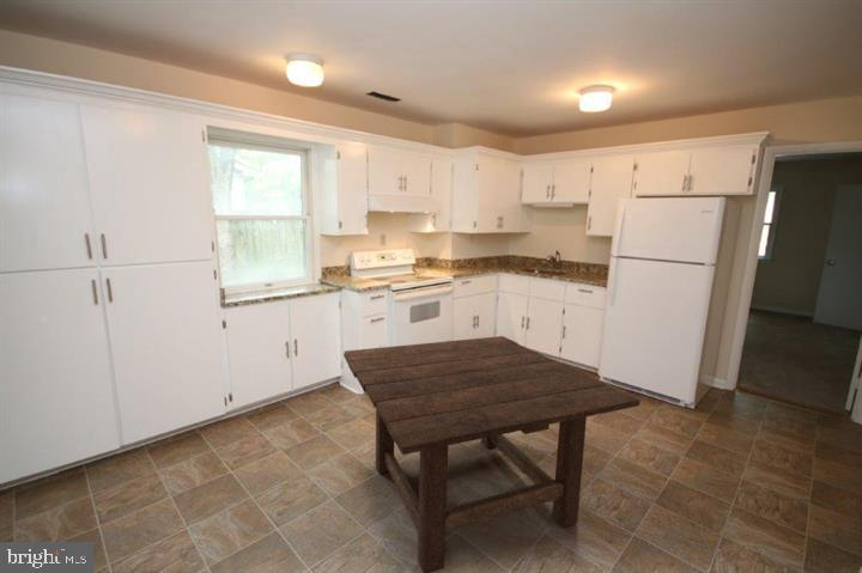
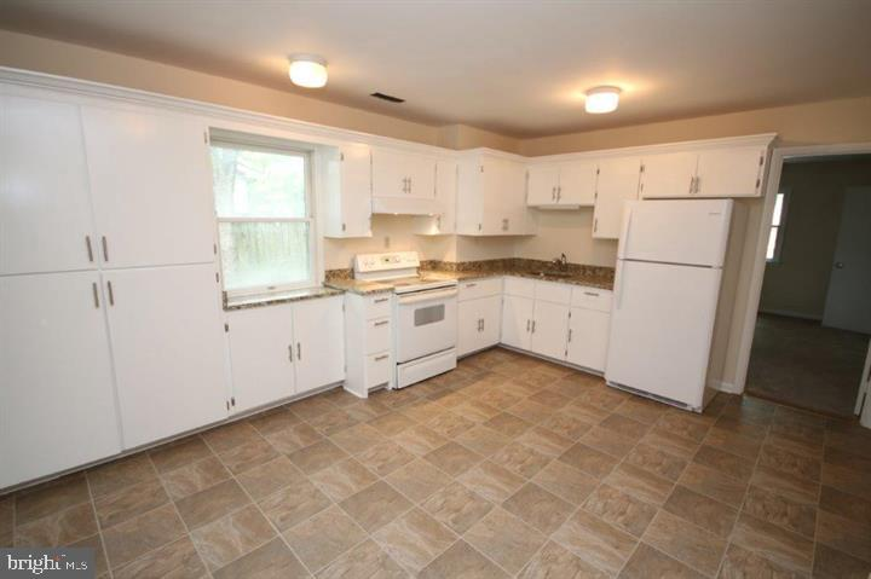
- dining table (467, 432)
